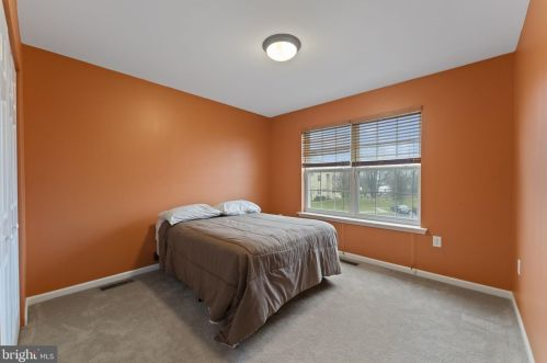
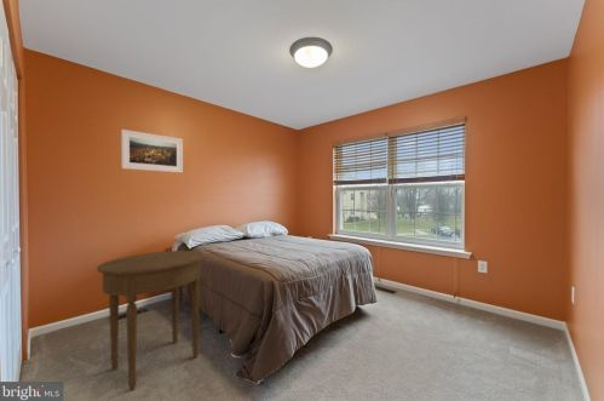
+ side table (172, 310)
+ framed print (154, 153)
